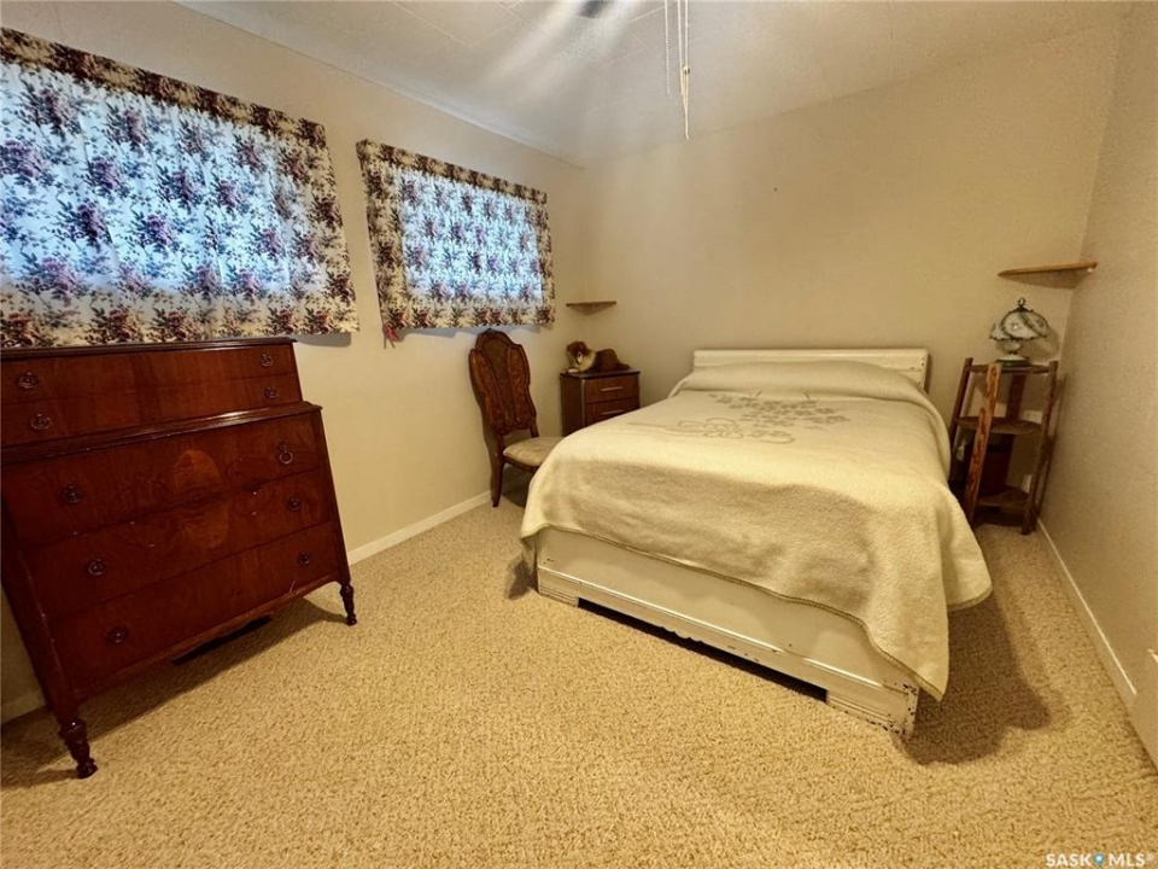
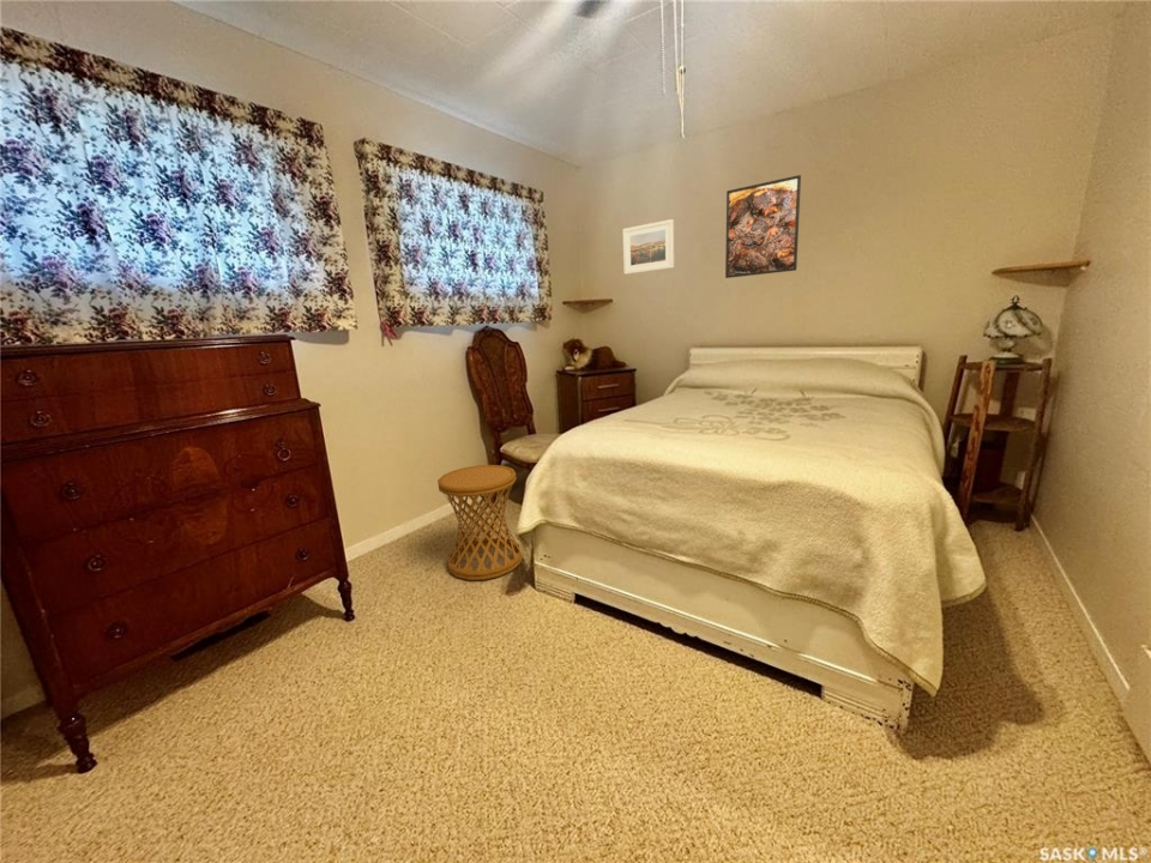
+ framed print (760, 229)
+ side table (481, 519)
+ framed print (647, 247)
